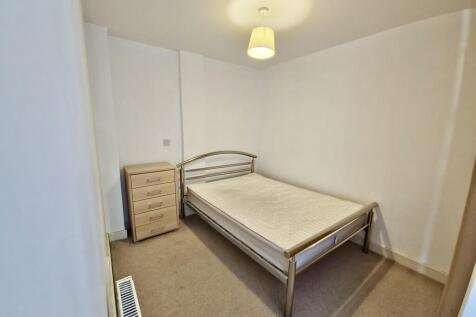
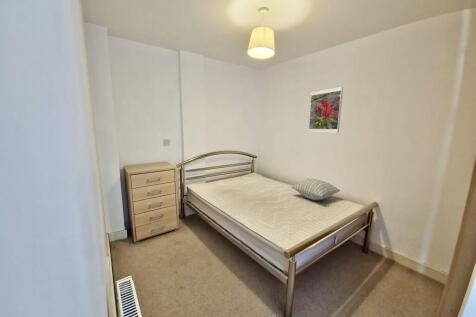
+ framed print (324, 111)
+ pillow (315, 188)
